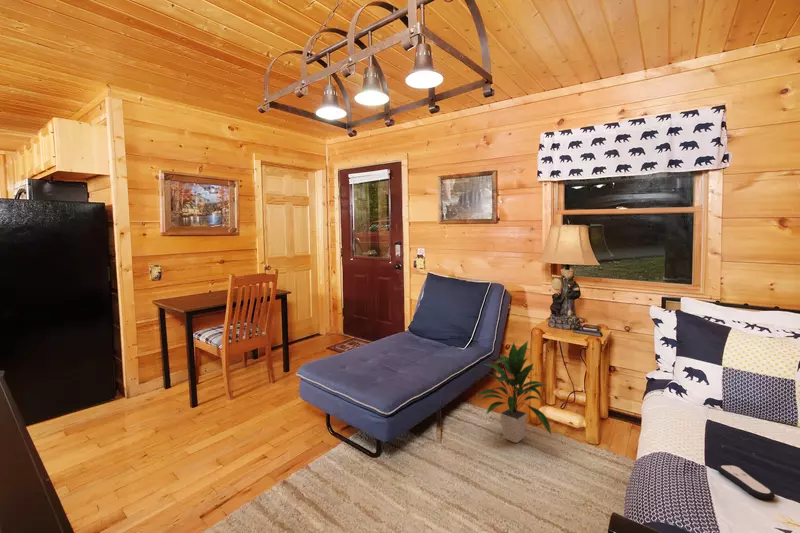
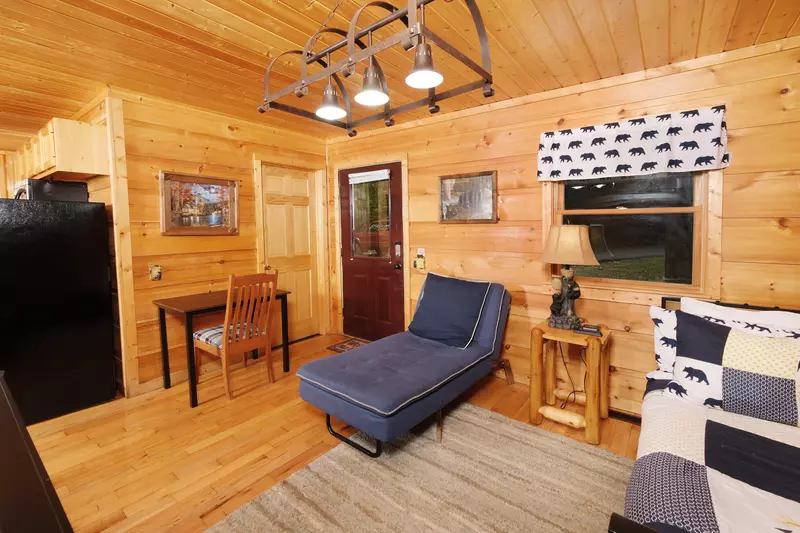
- indoor plant (515, 392)
- remote control (745, 480)
